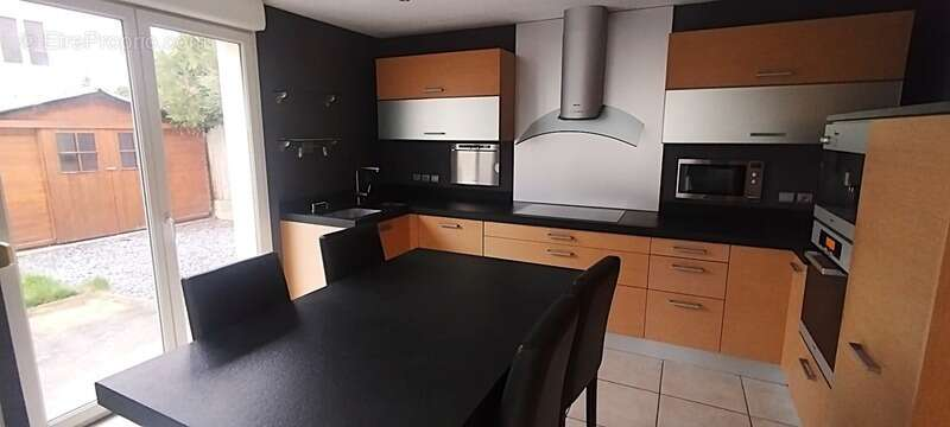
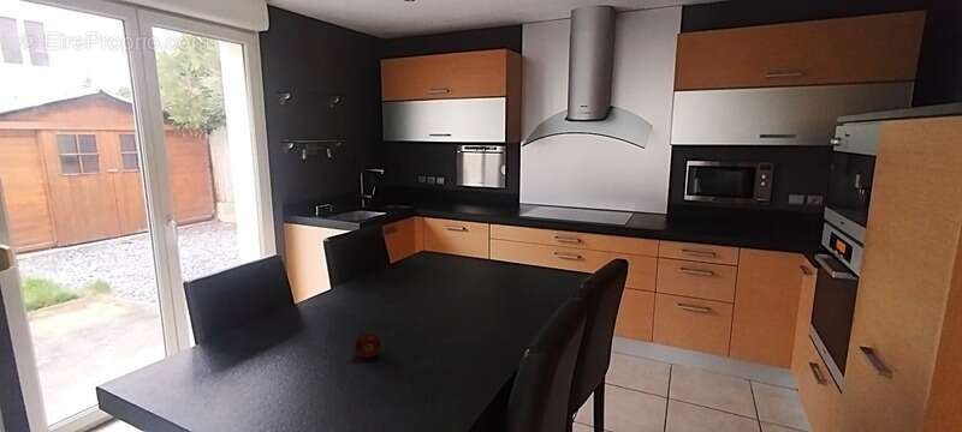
+ fruit (368, 344)
